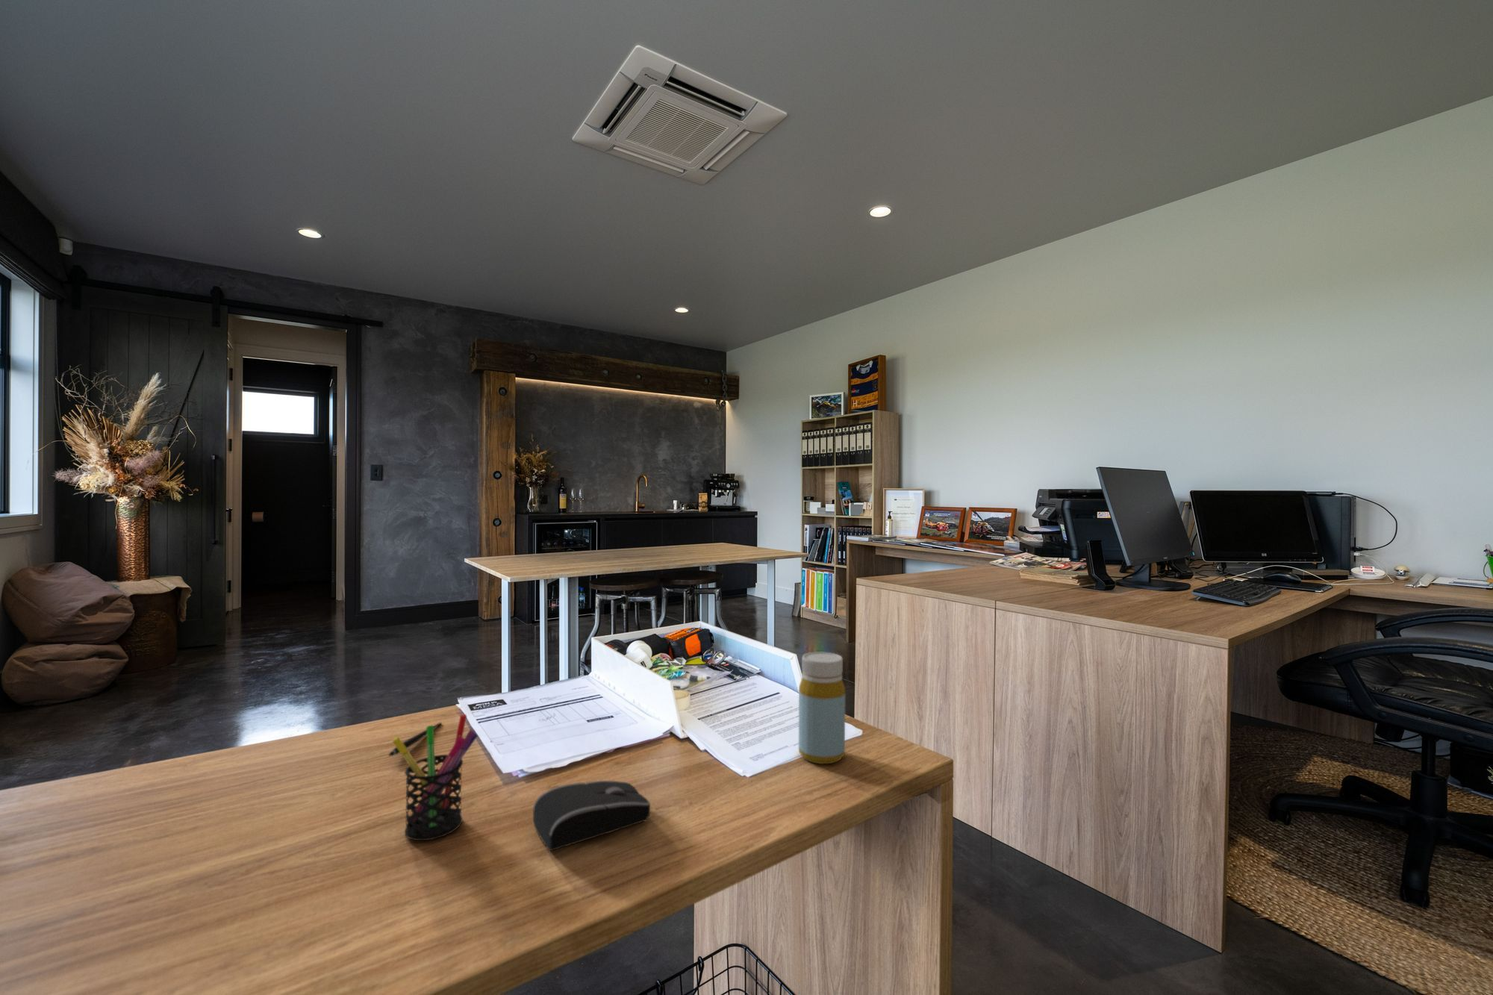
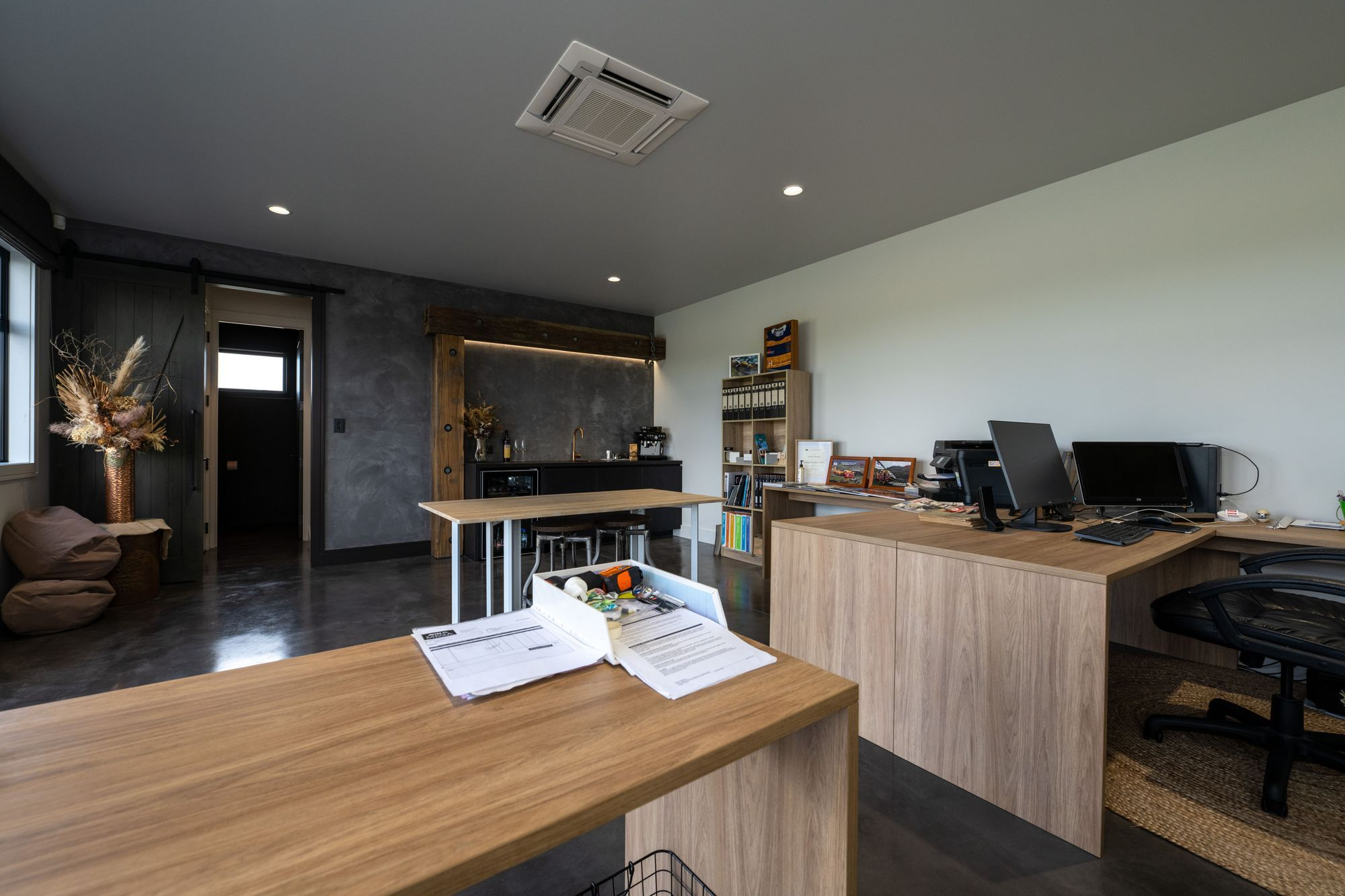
- computer mouse (593, 807)
- bottle (821, 706)
- pen (417, 736)
- pen holder (436, 771)
